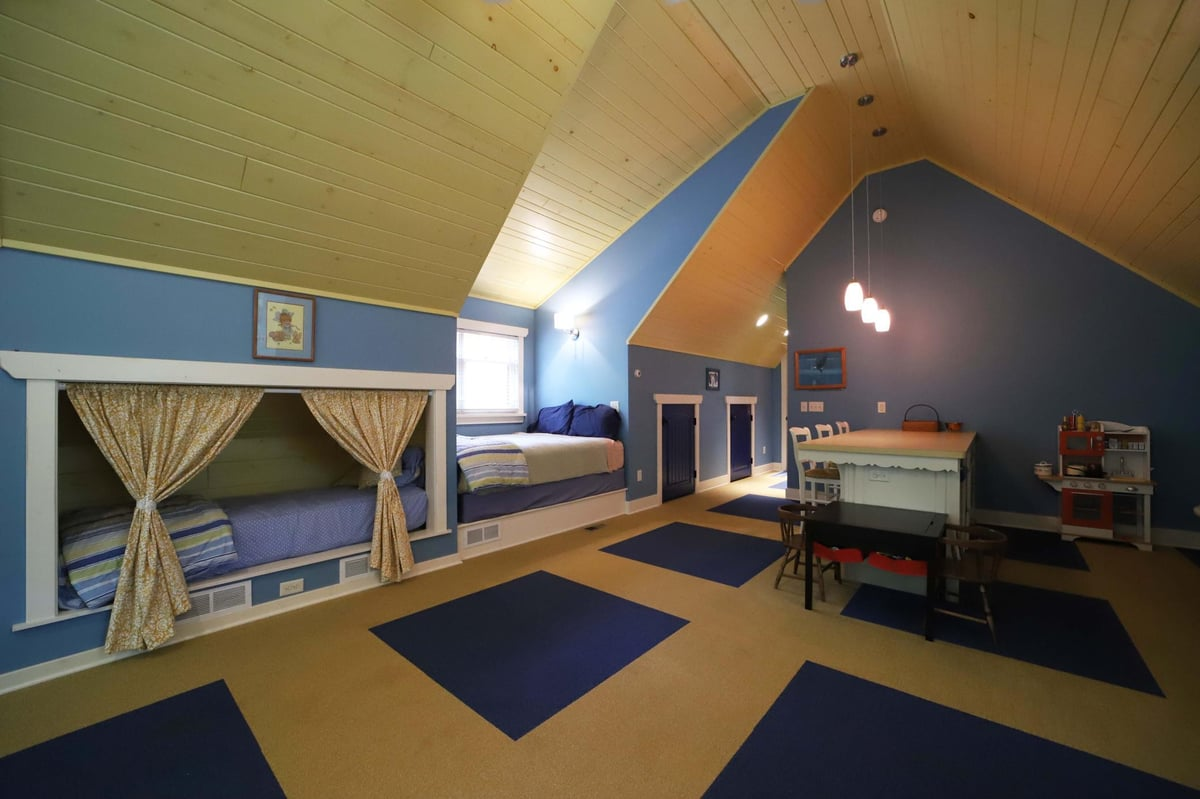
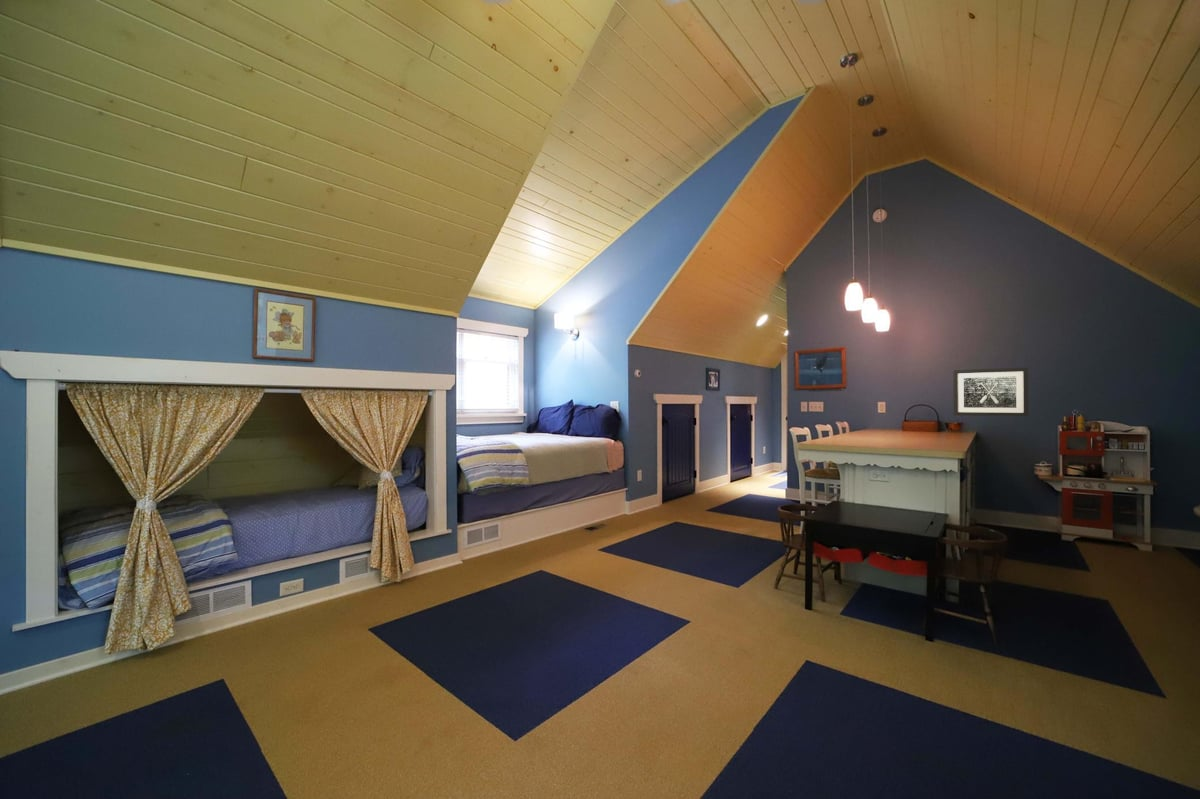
+ wall art (989, 392)
